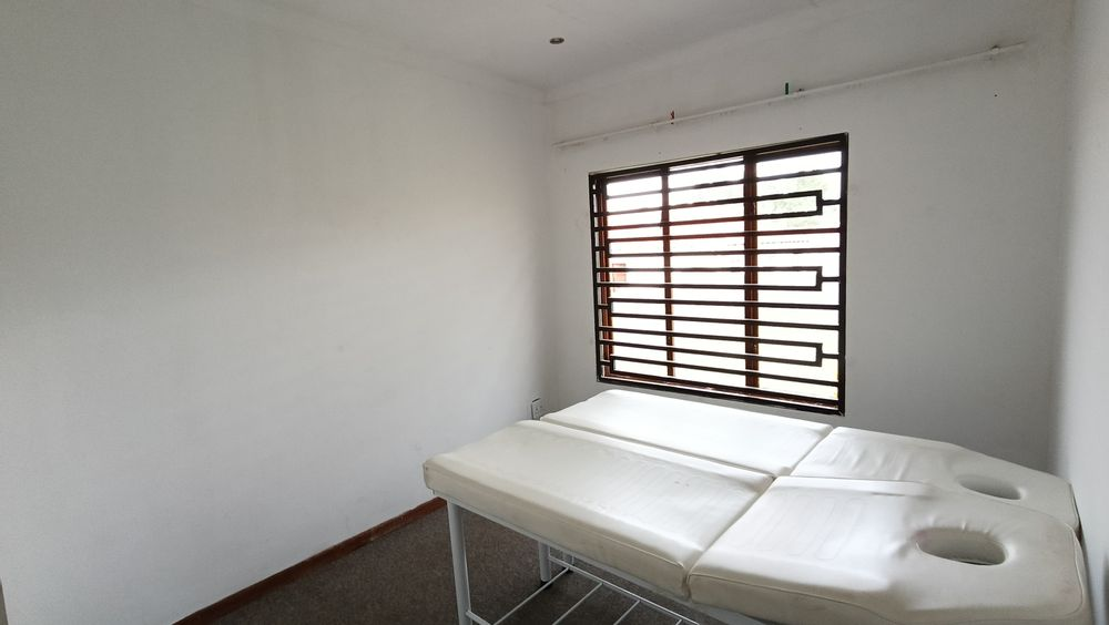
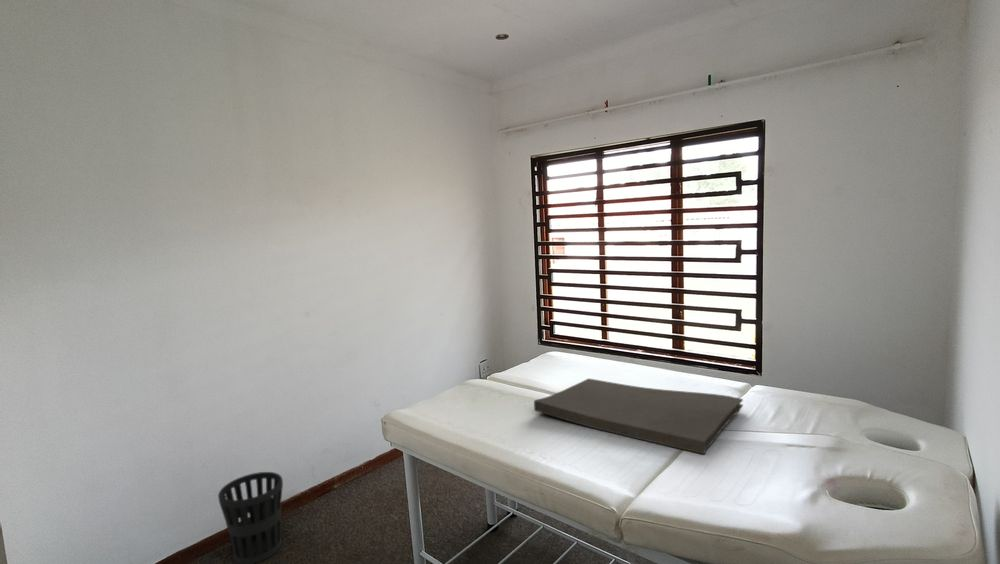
+ wastebasket (254, 517)
+ hand towel (637, 405)
